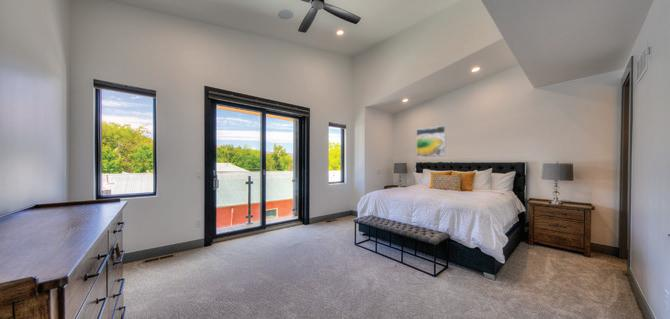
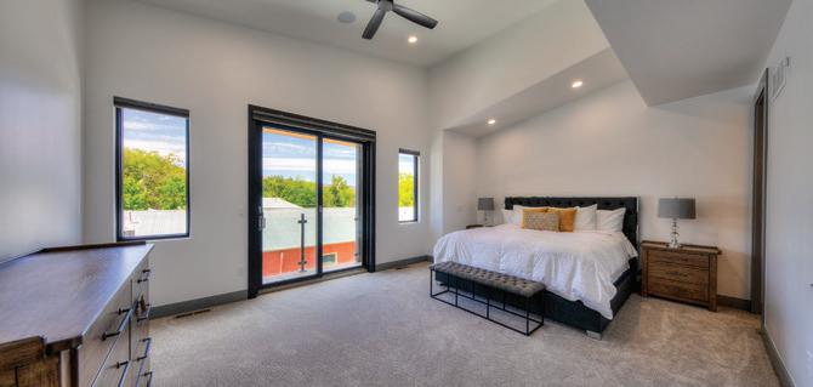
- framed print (430, 142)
